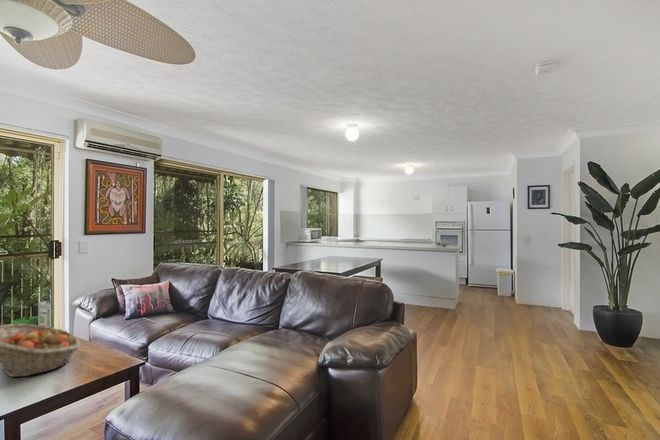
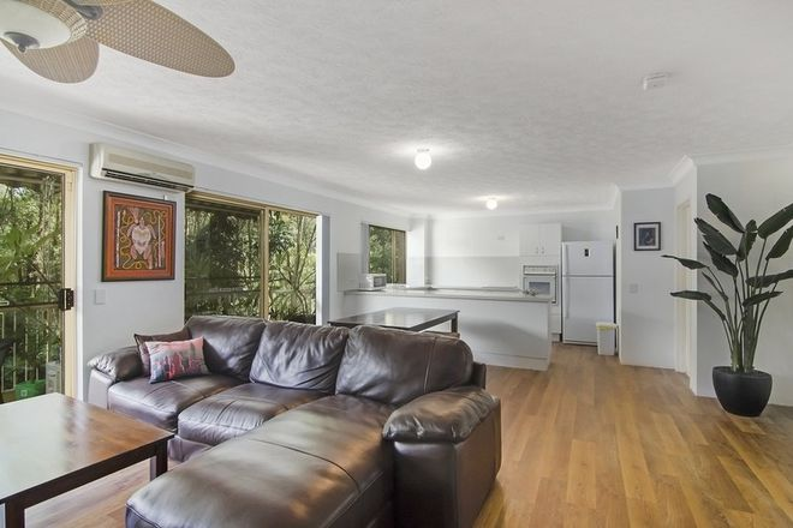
- fruit basket (34, 344)
